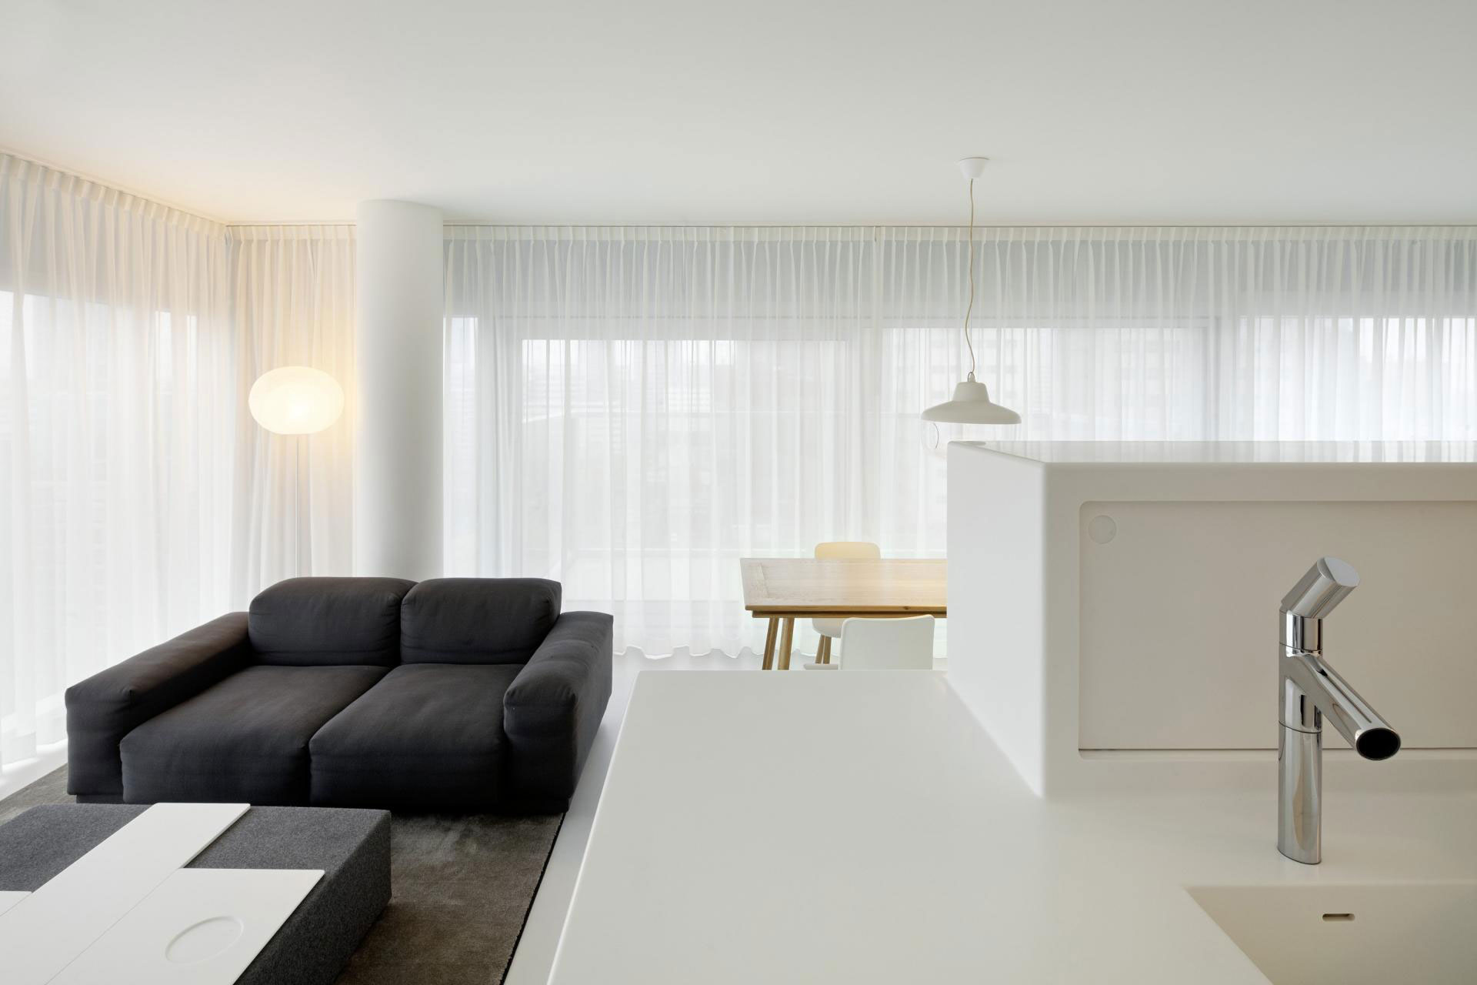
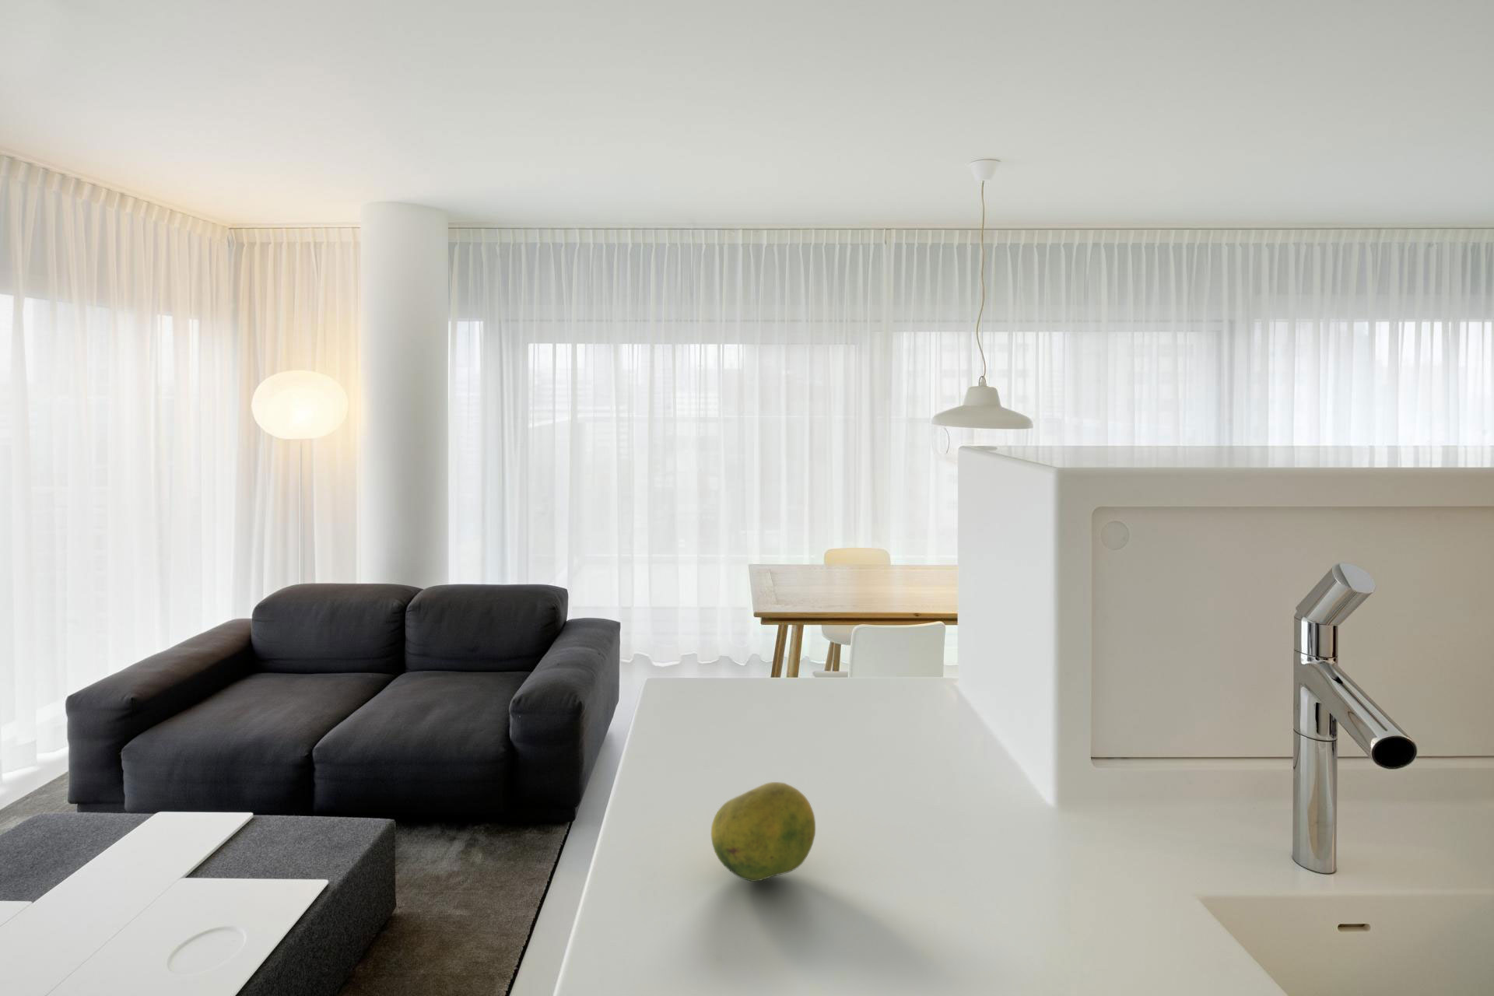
+ fruit (764, 829)
